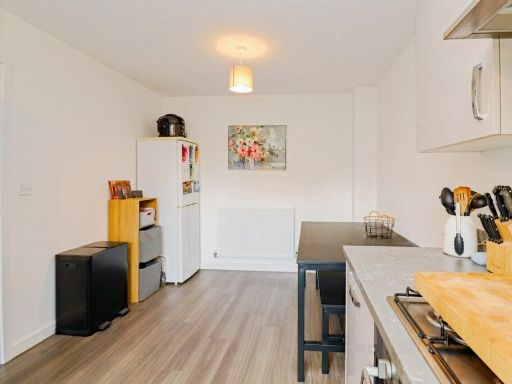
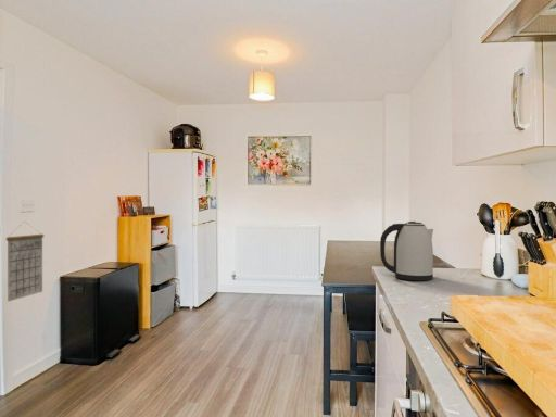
+ calendar (25, 258)
+ kettle (406, 249)
